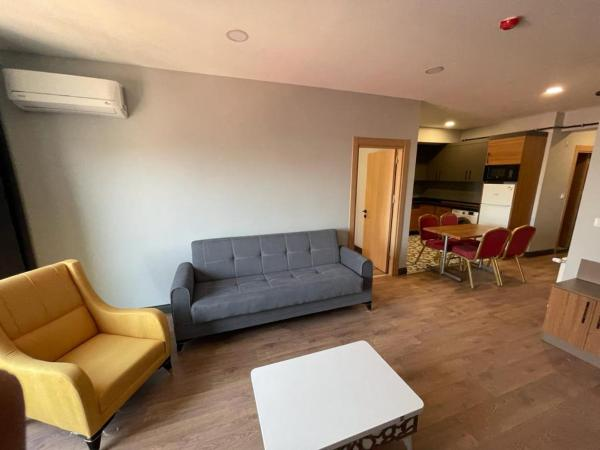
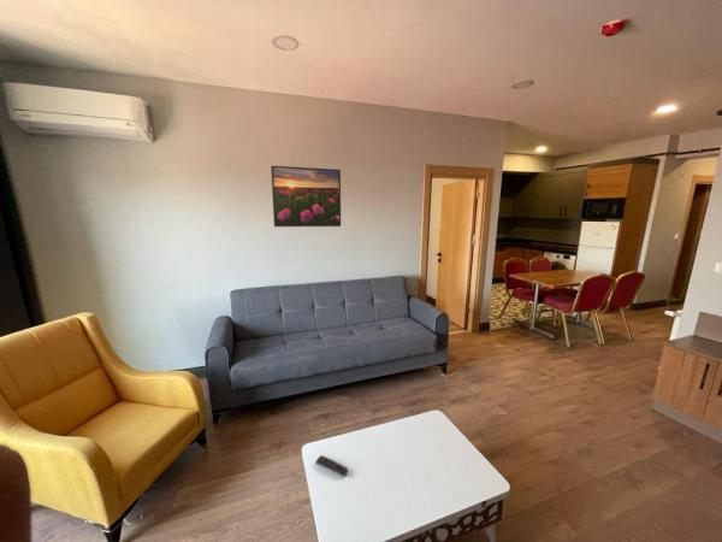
+ remote control (332, 465)
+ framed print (307, 198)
